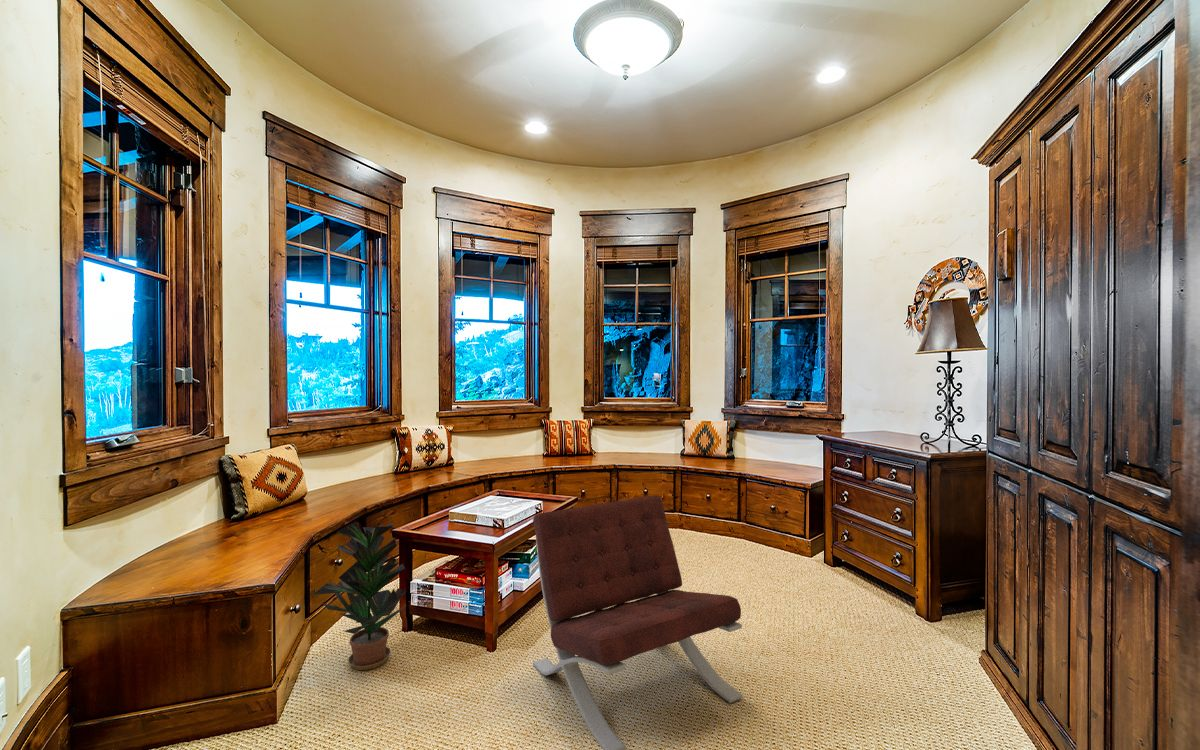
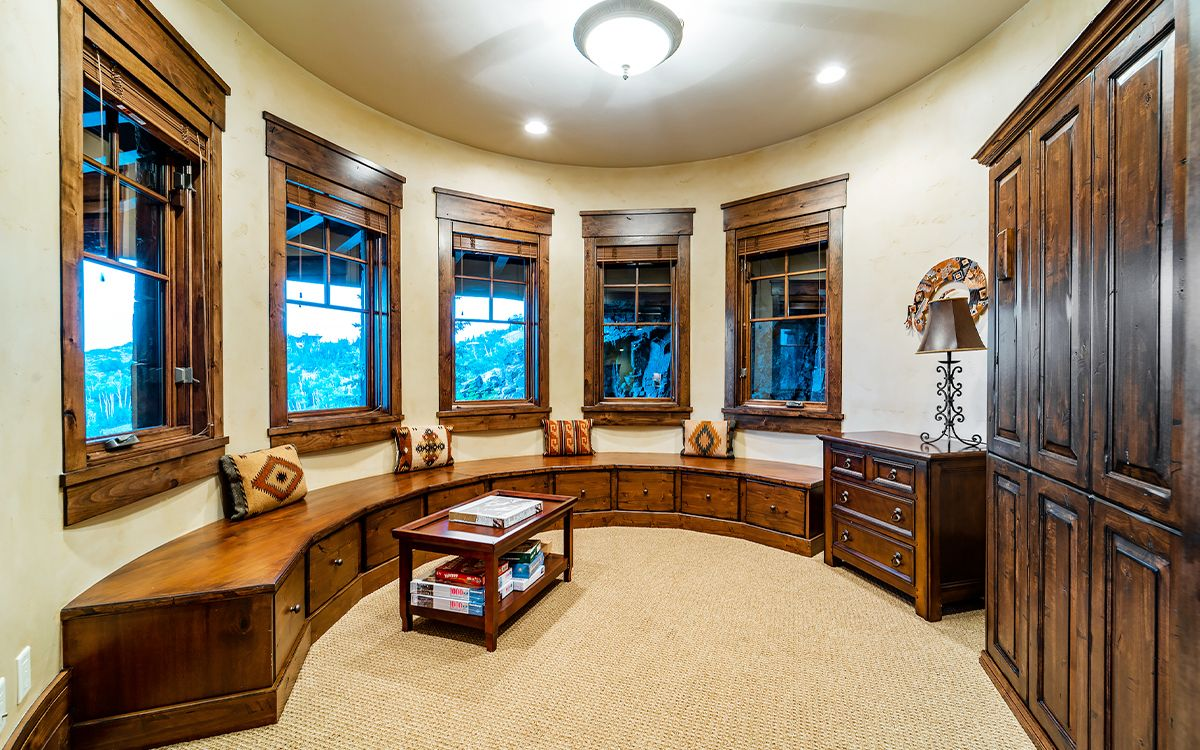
- lounge chair (631, 597)
- potted plant (360, 592)
